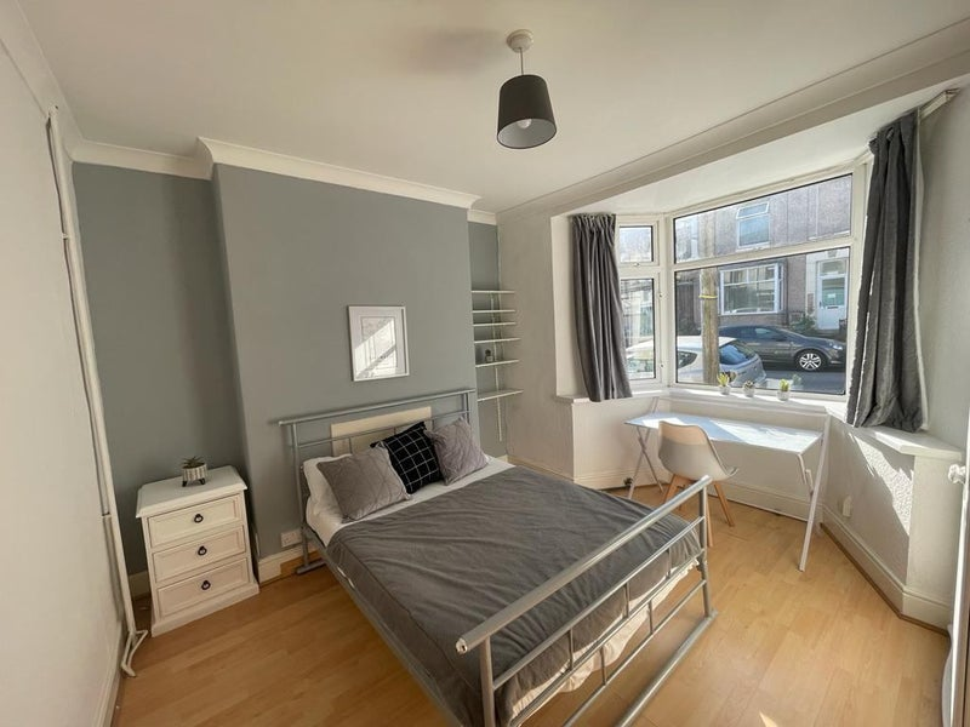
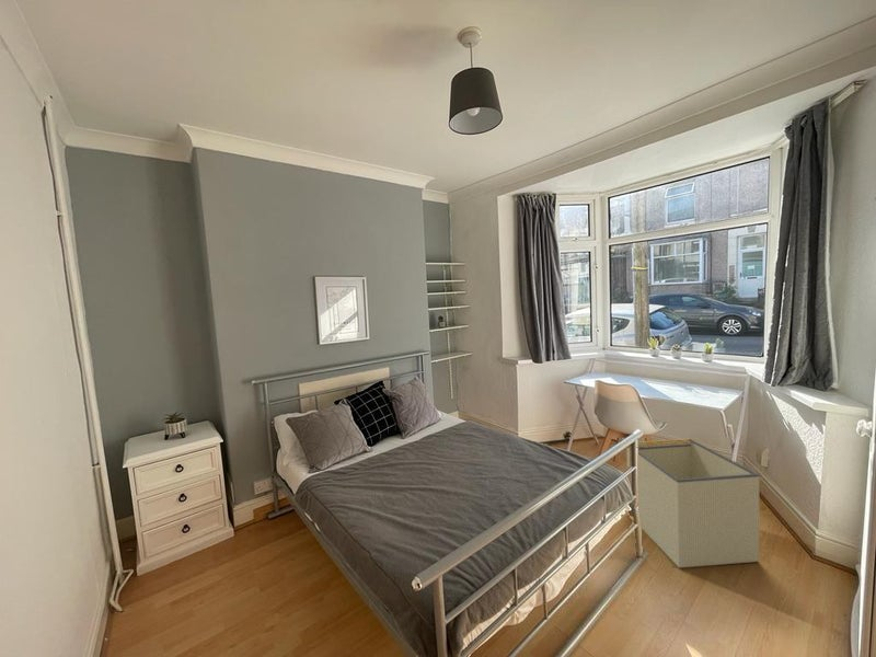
+ storage bin (685, 495)
